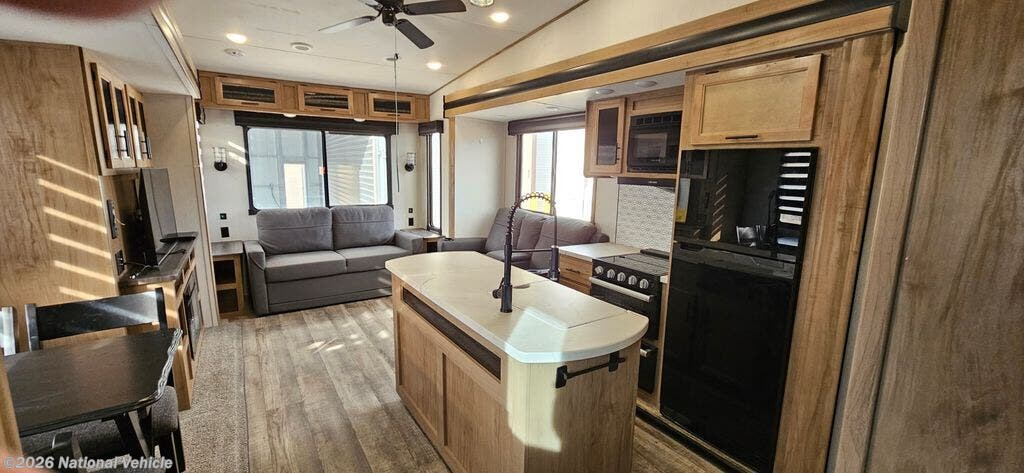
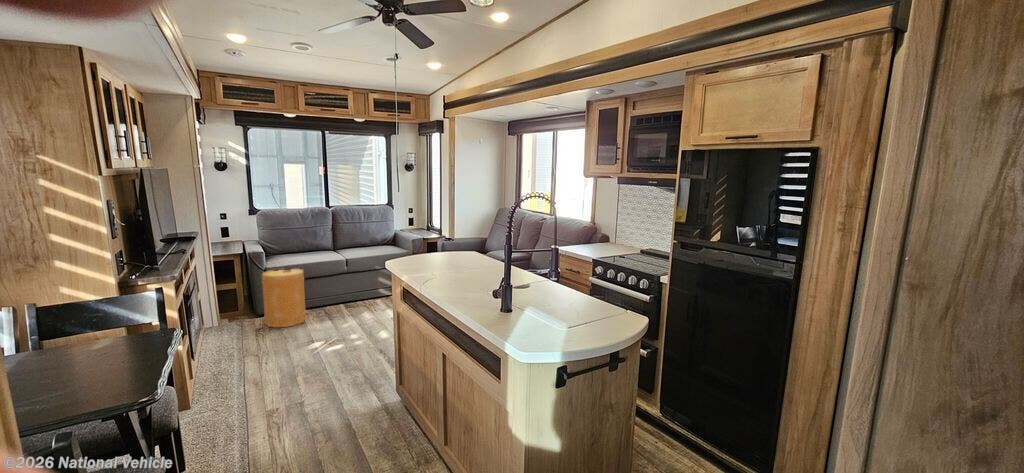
+ basket (284, 296)
